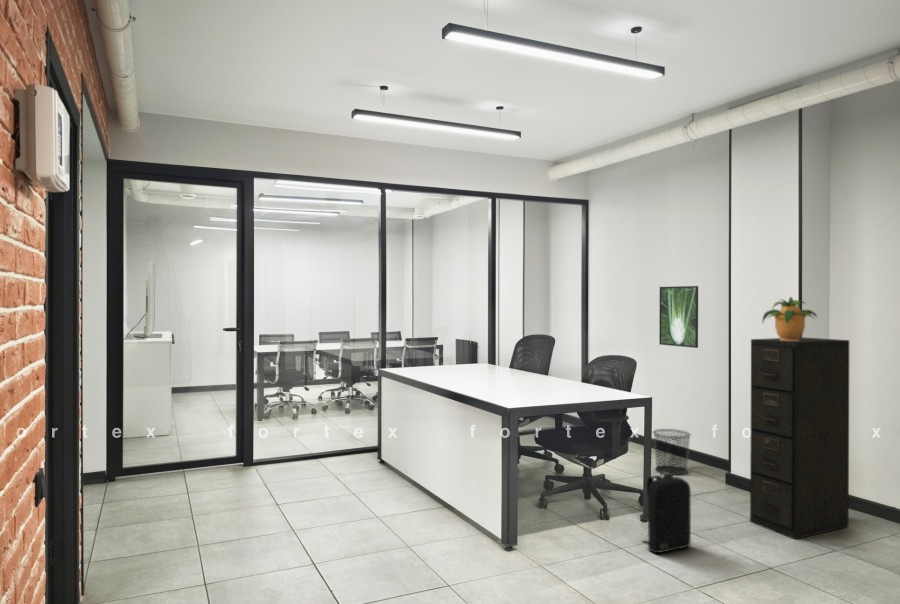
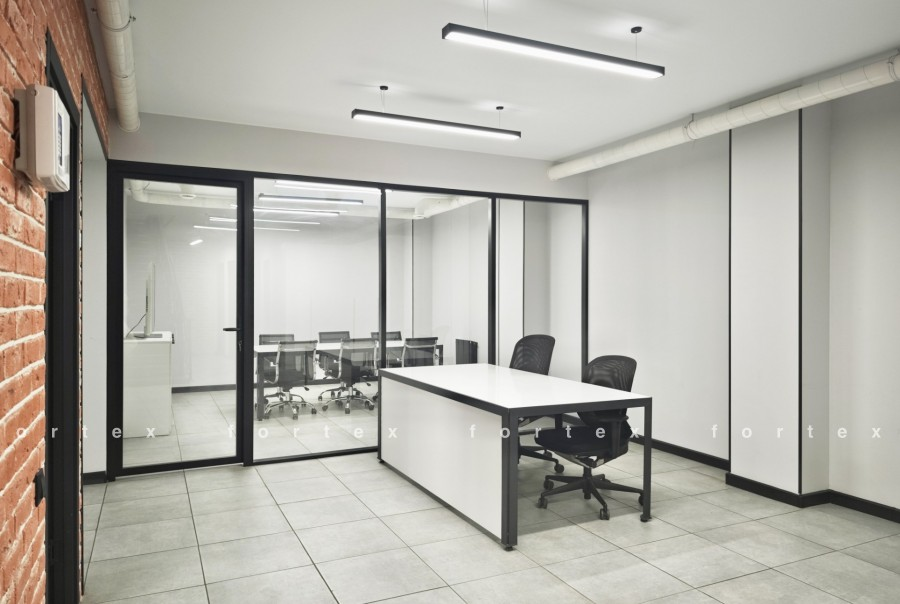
- trash can (671, 451)
- filing cabinet (797, 432)
- potted plant (793, 318)
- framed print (678, 316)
- backpack (663, 507)
